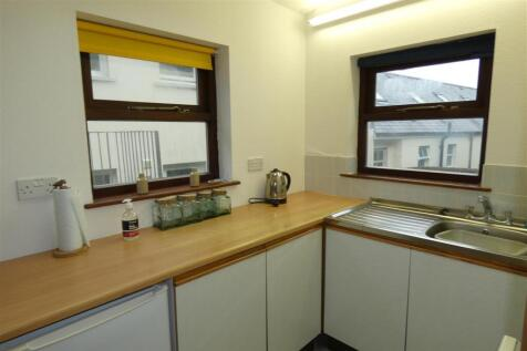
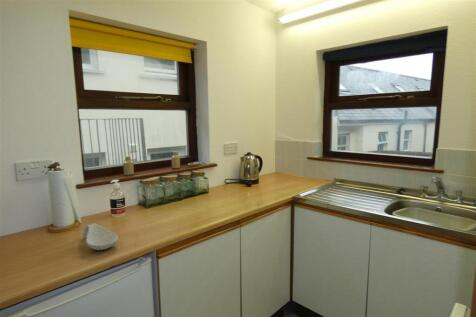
+ spoon rest (96, 235)
